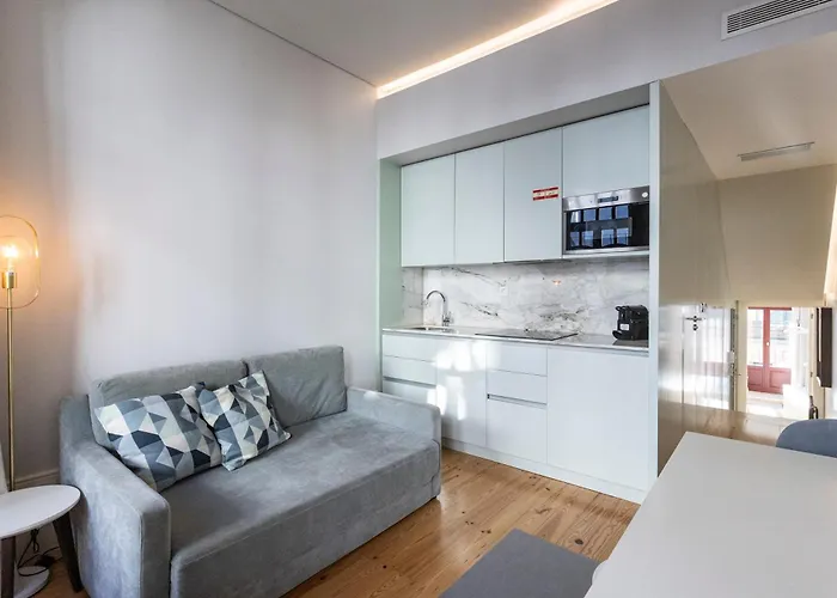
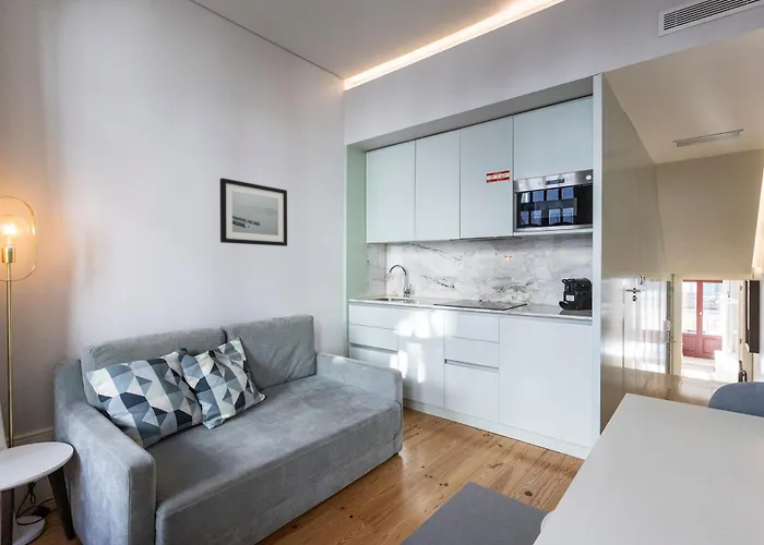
+ wall art (255, 214)
